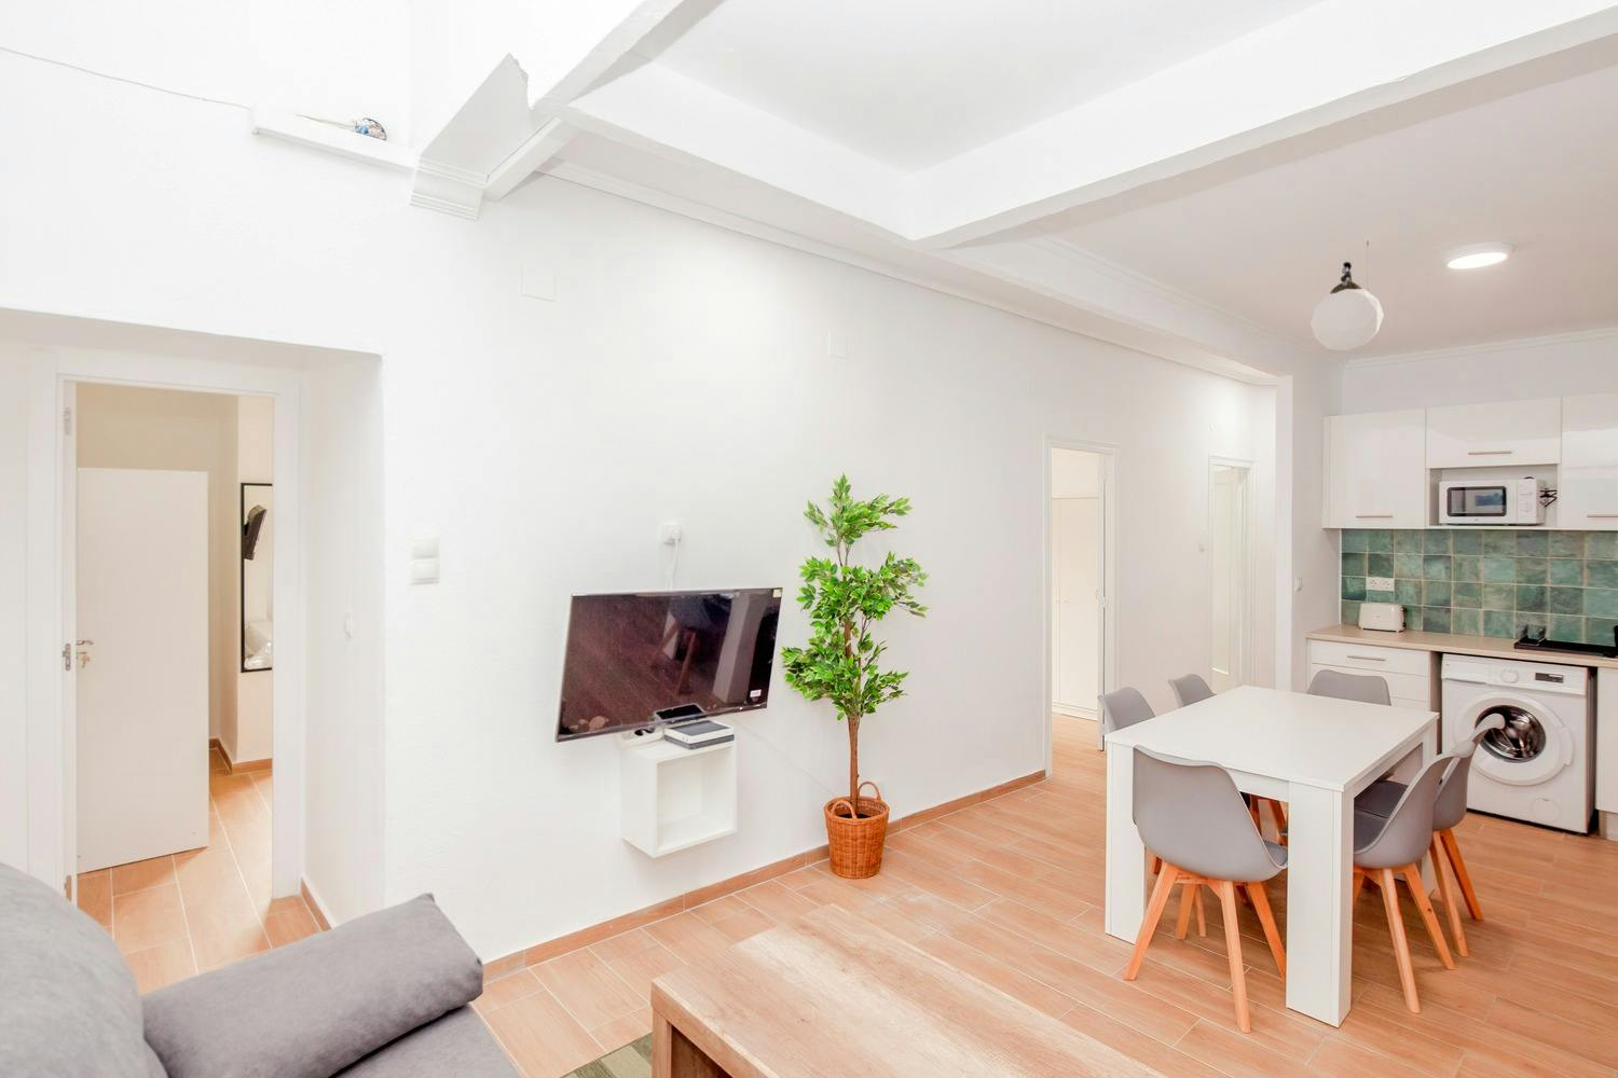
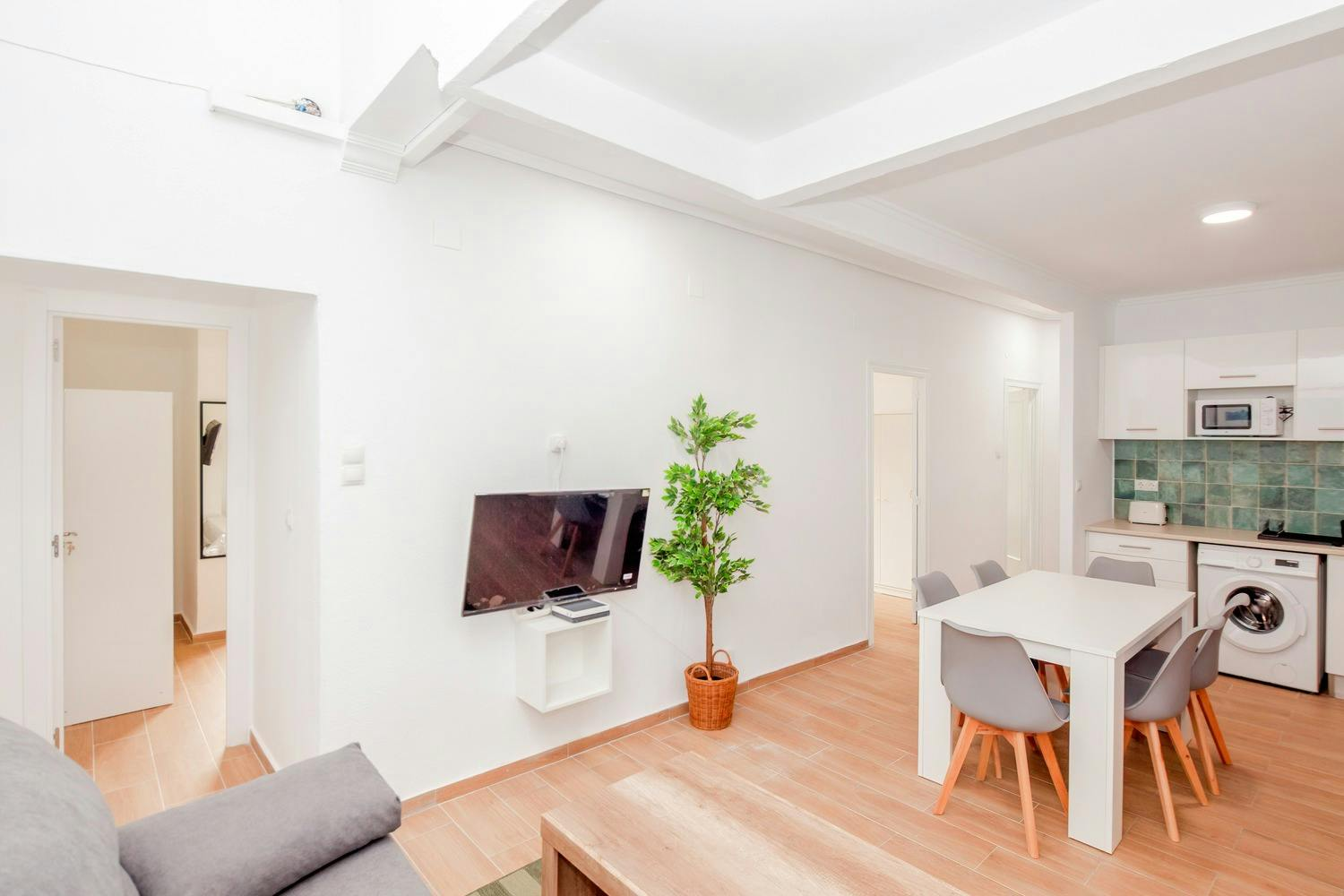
- pendant lamp (1346, 296)
